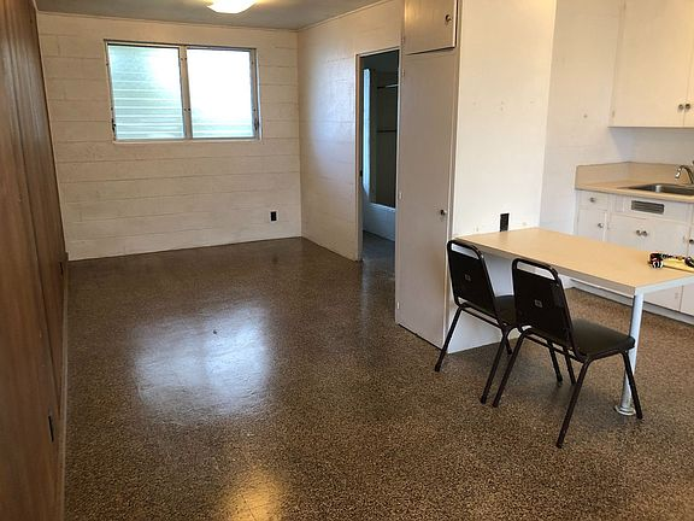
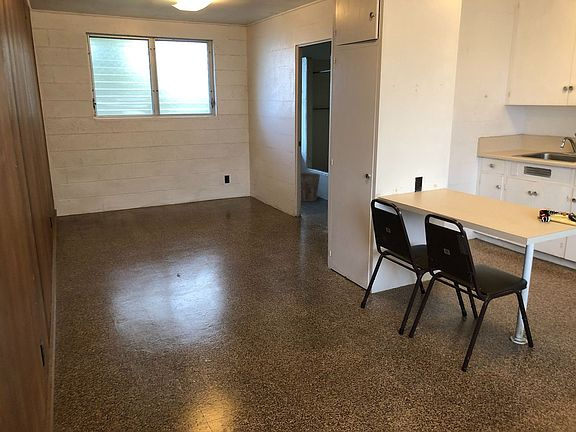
+ waste bin (306, 187)
